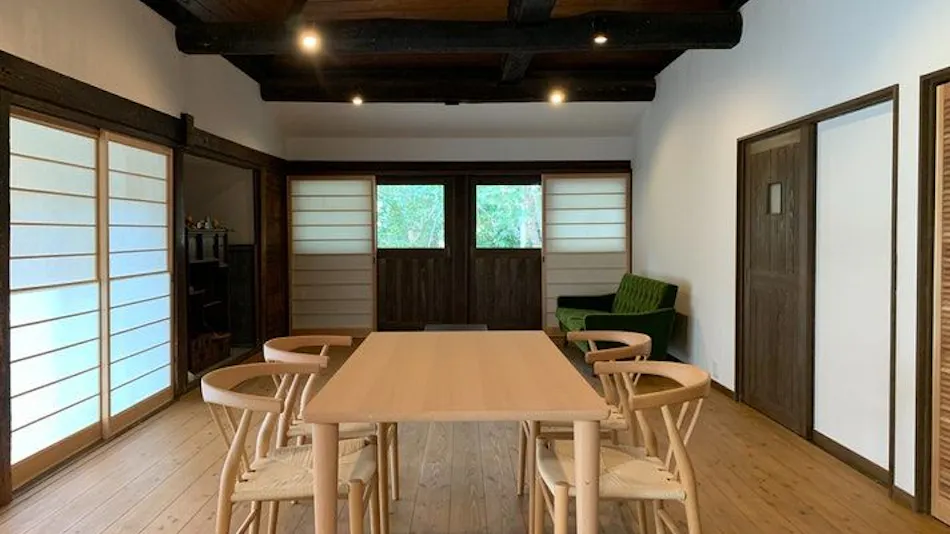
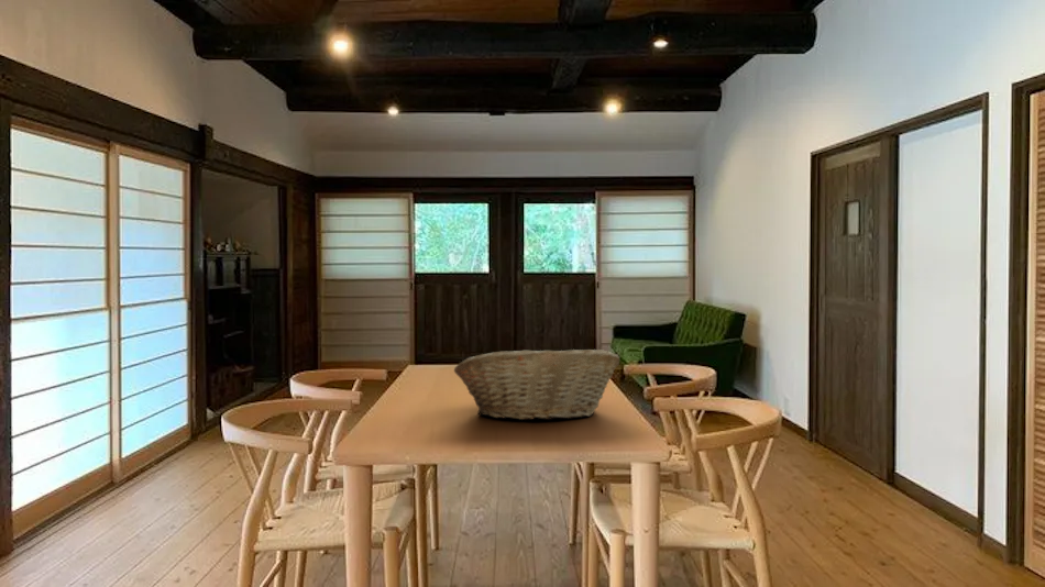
+ fruit basket (537, 378)
